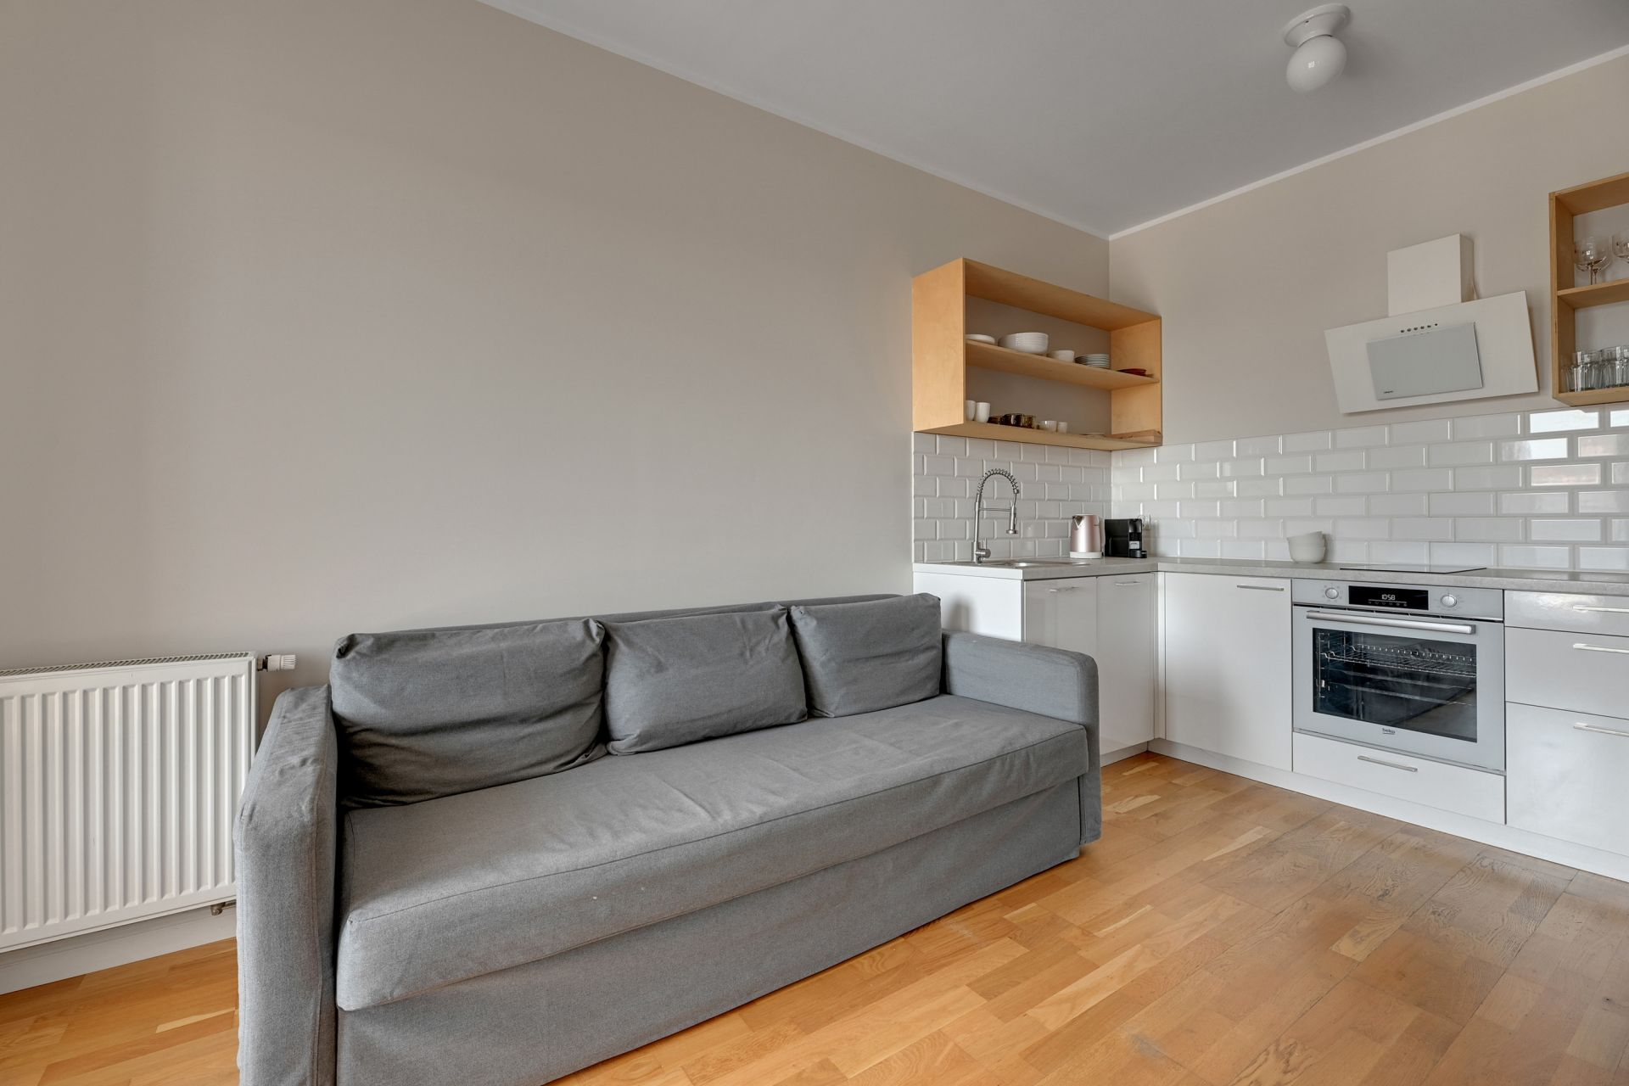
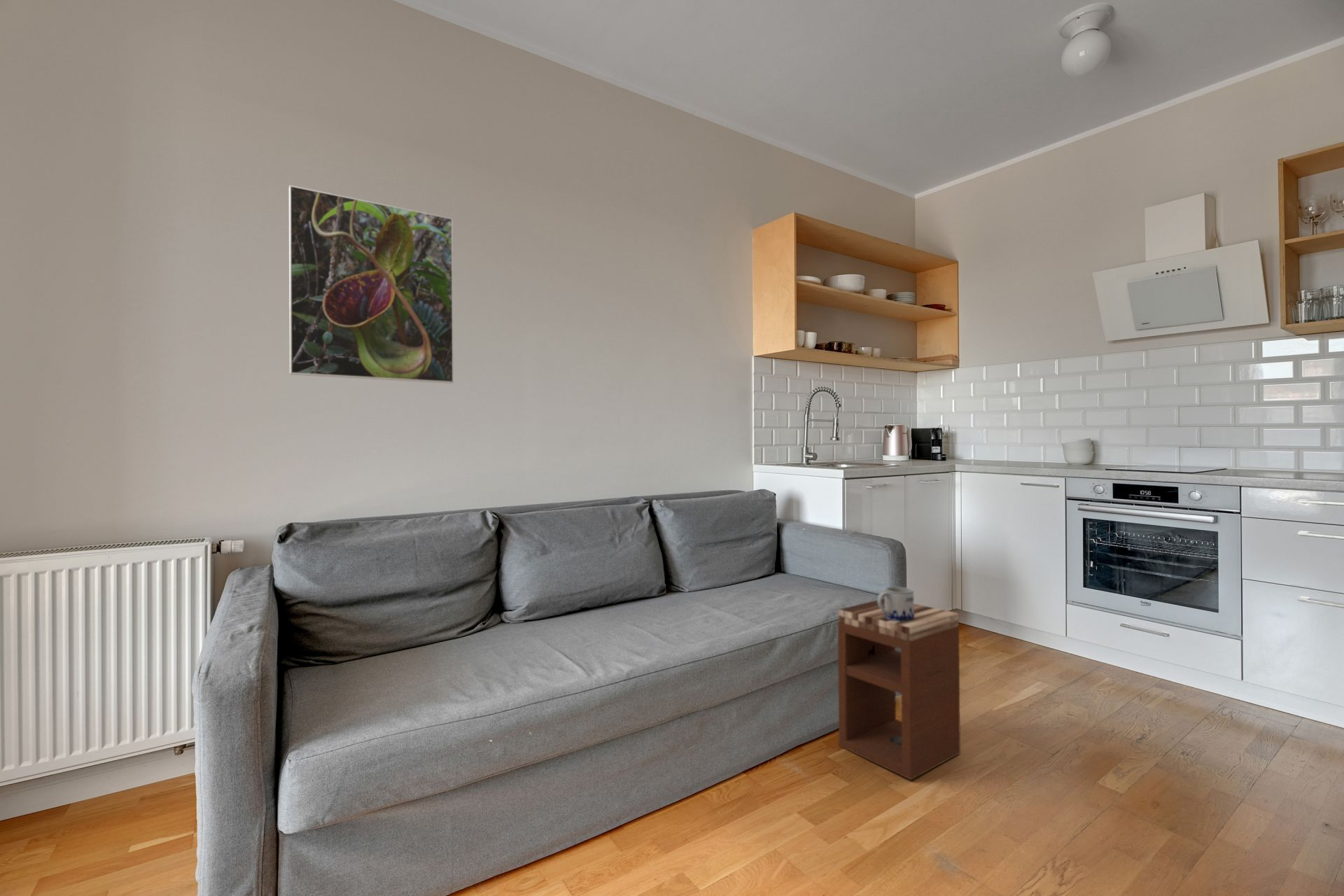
+ nightstand (898, 680)
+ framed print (376, 291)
+ mug (896, 603)
